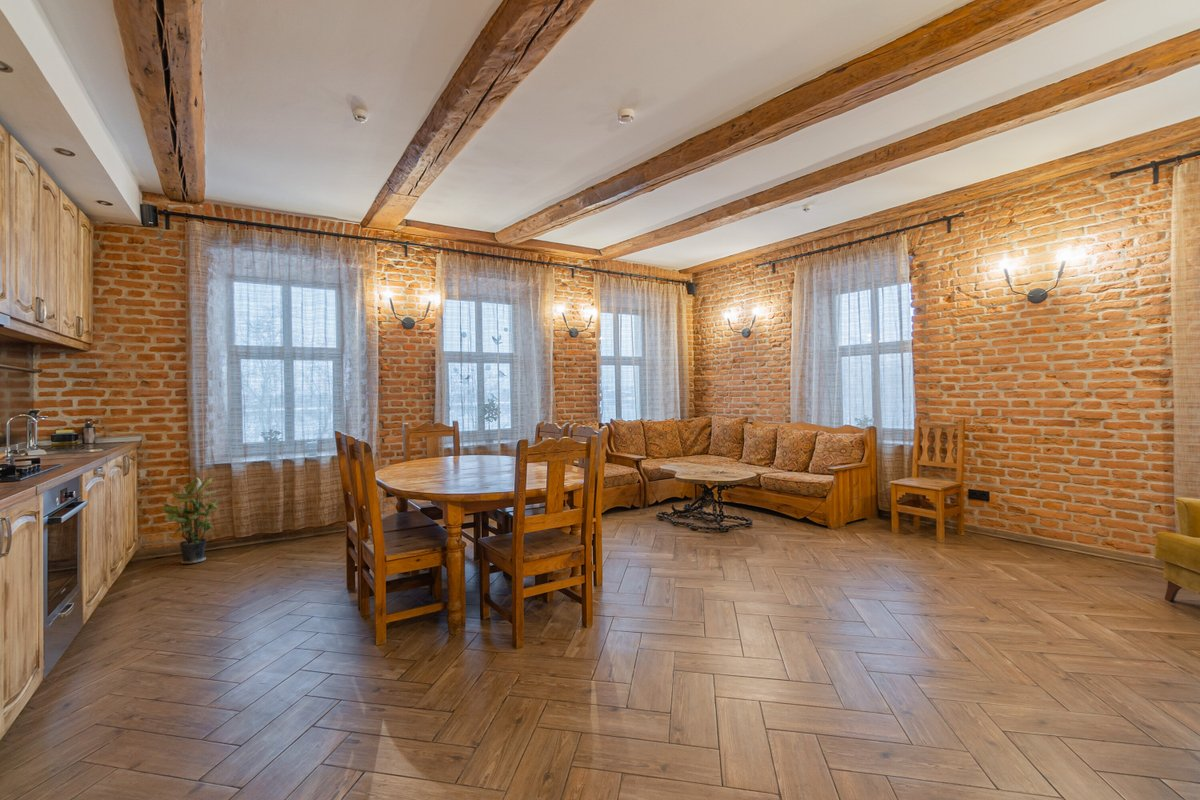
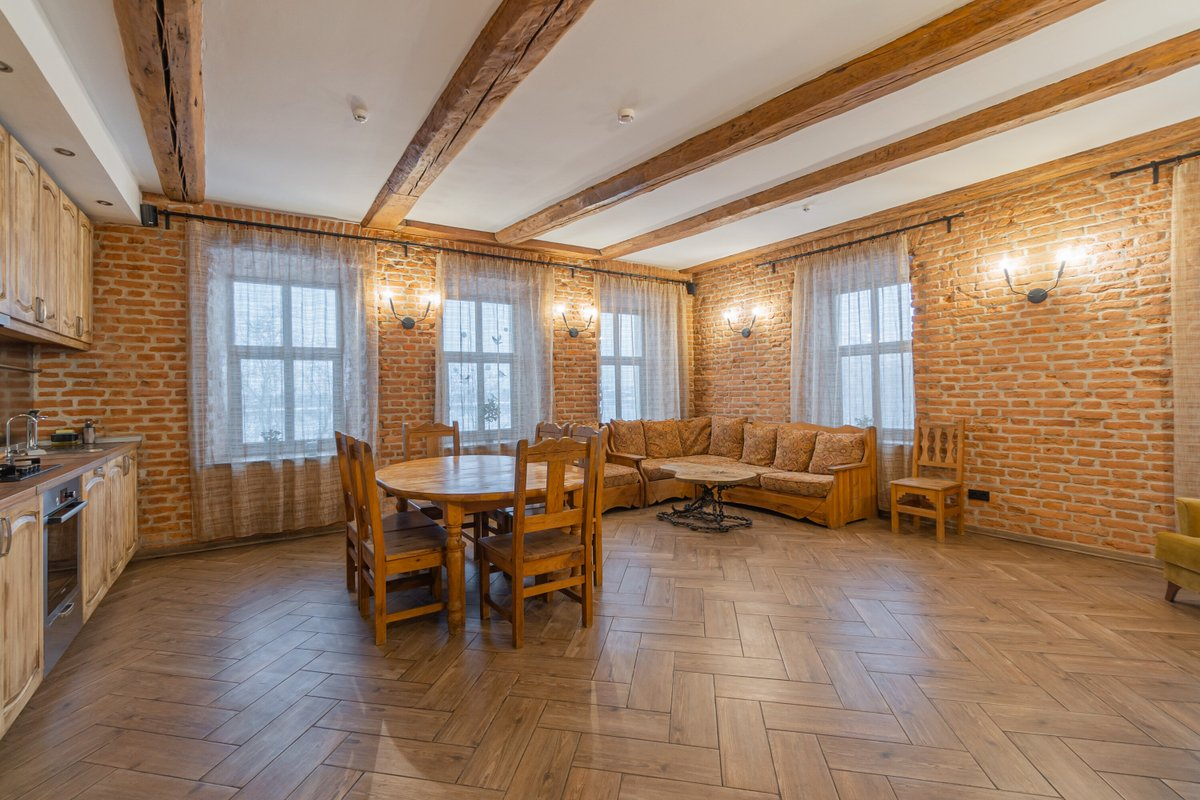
- potted plant (191, 519)
